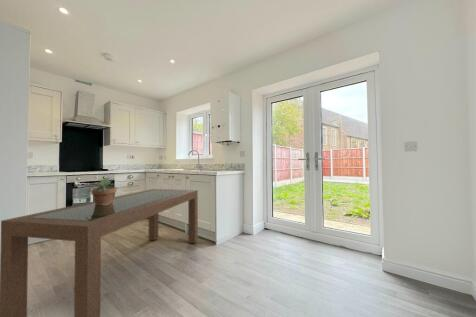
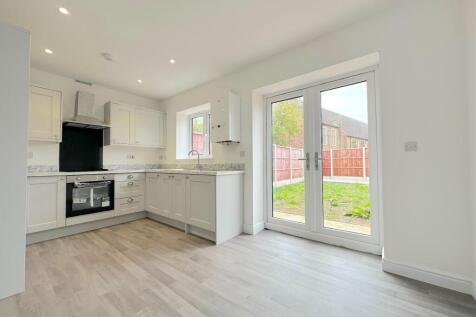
- potted plant (104, 189)
- dining table (130, 224)
